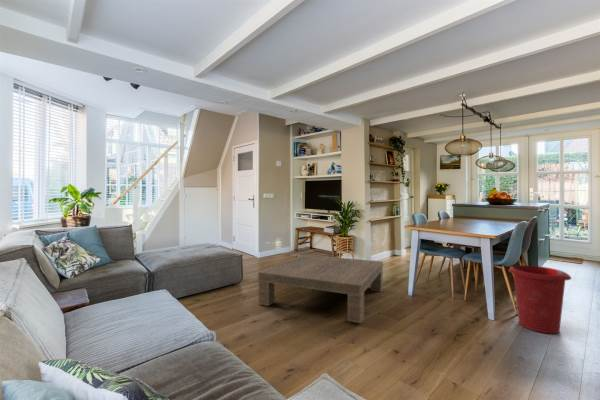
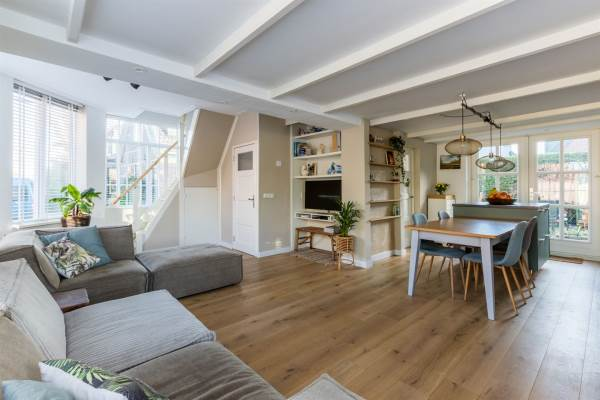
- coffee table (325, 281)
- waste bin (538, 298)
